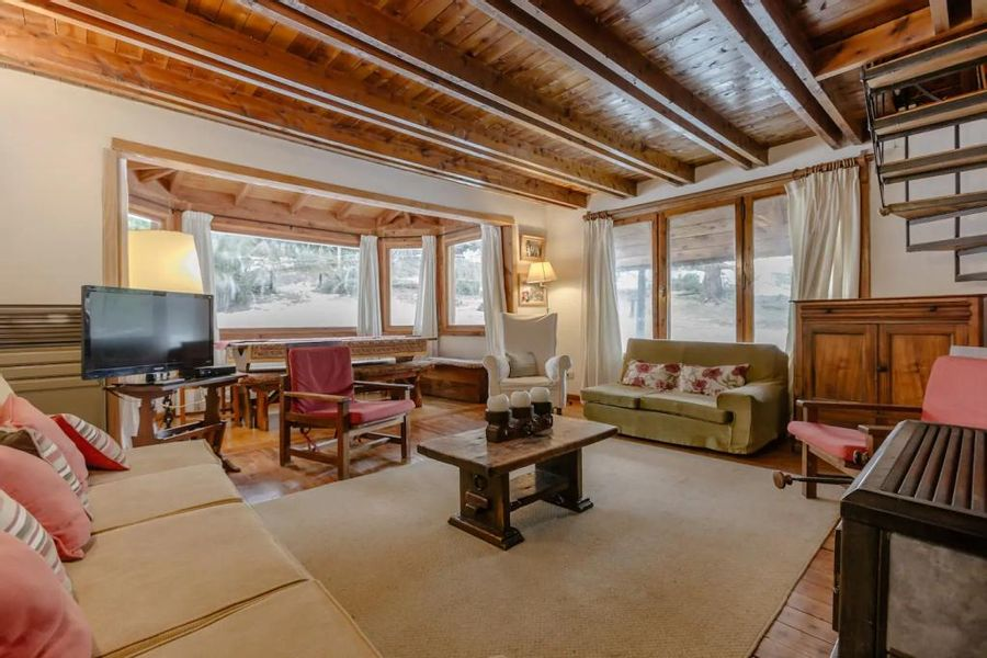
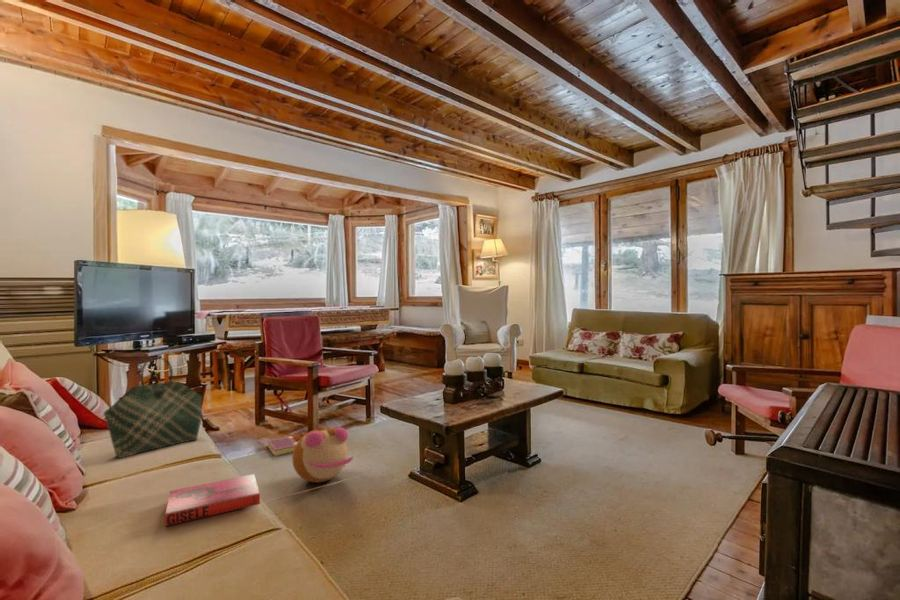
+ book (283, 445)
+ tote bag (156, 402)
+ hardback book (214, 497)
+ plush toy (321, 453)
